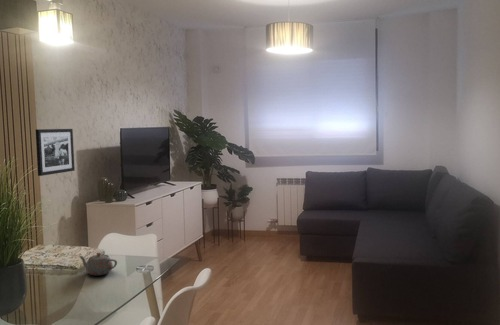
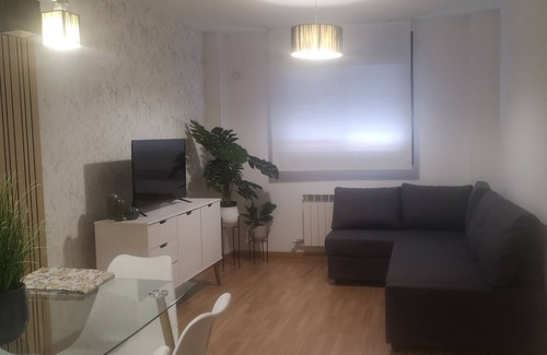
- picture frame (56, 151)
- teapot (97, 262)
